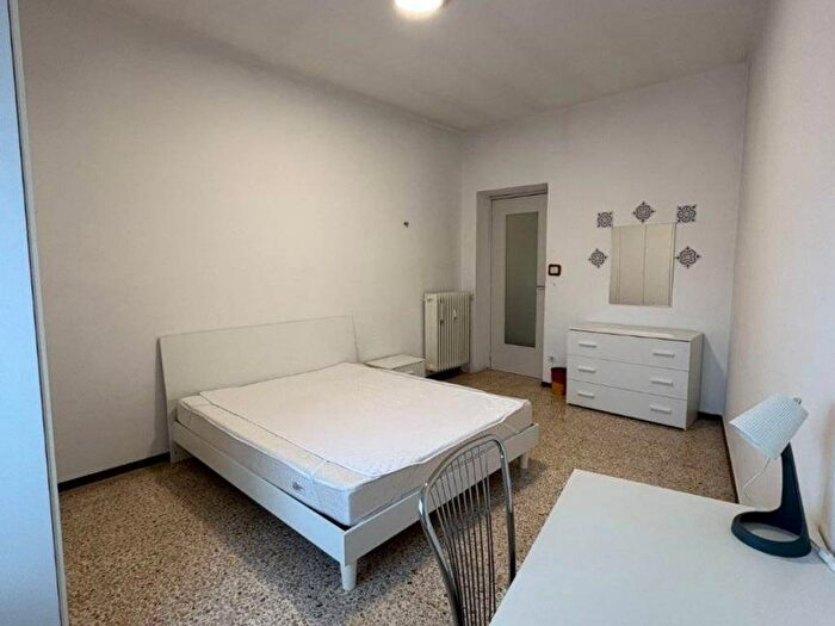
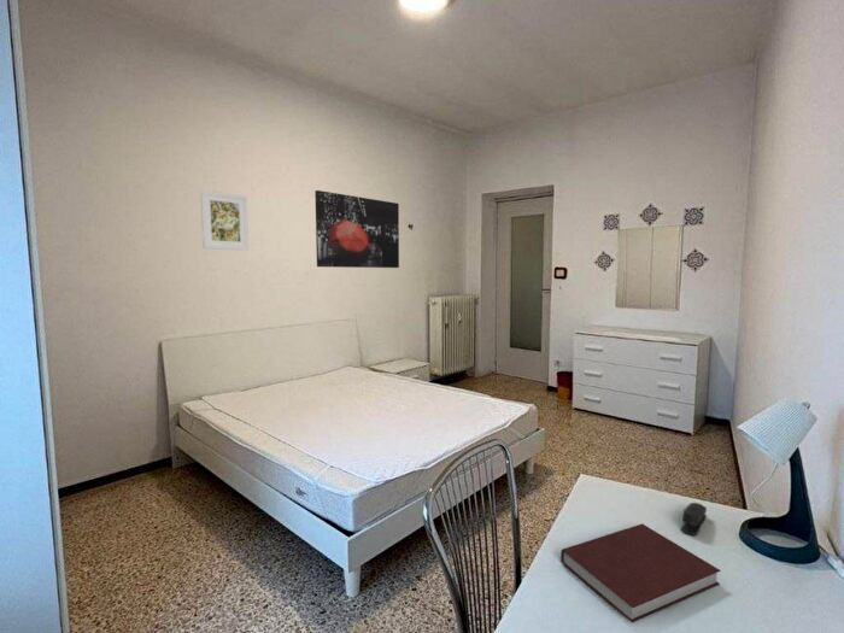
+ stapler (694, 514)
+ notebook (637, 565)
+ wall art (361, 233)
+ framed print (224, 221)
